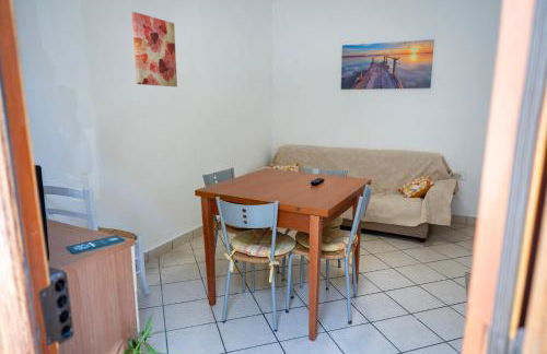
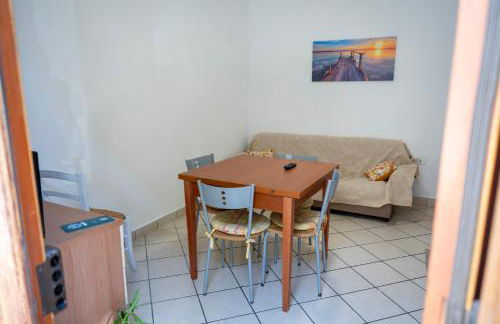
- wall art (155, 51)
